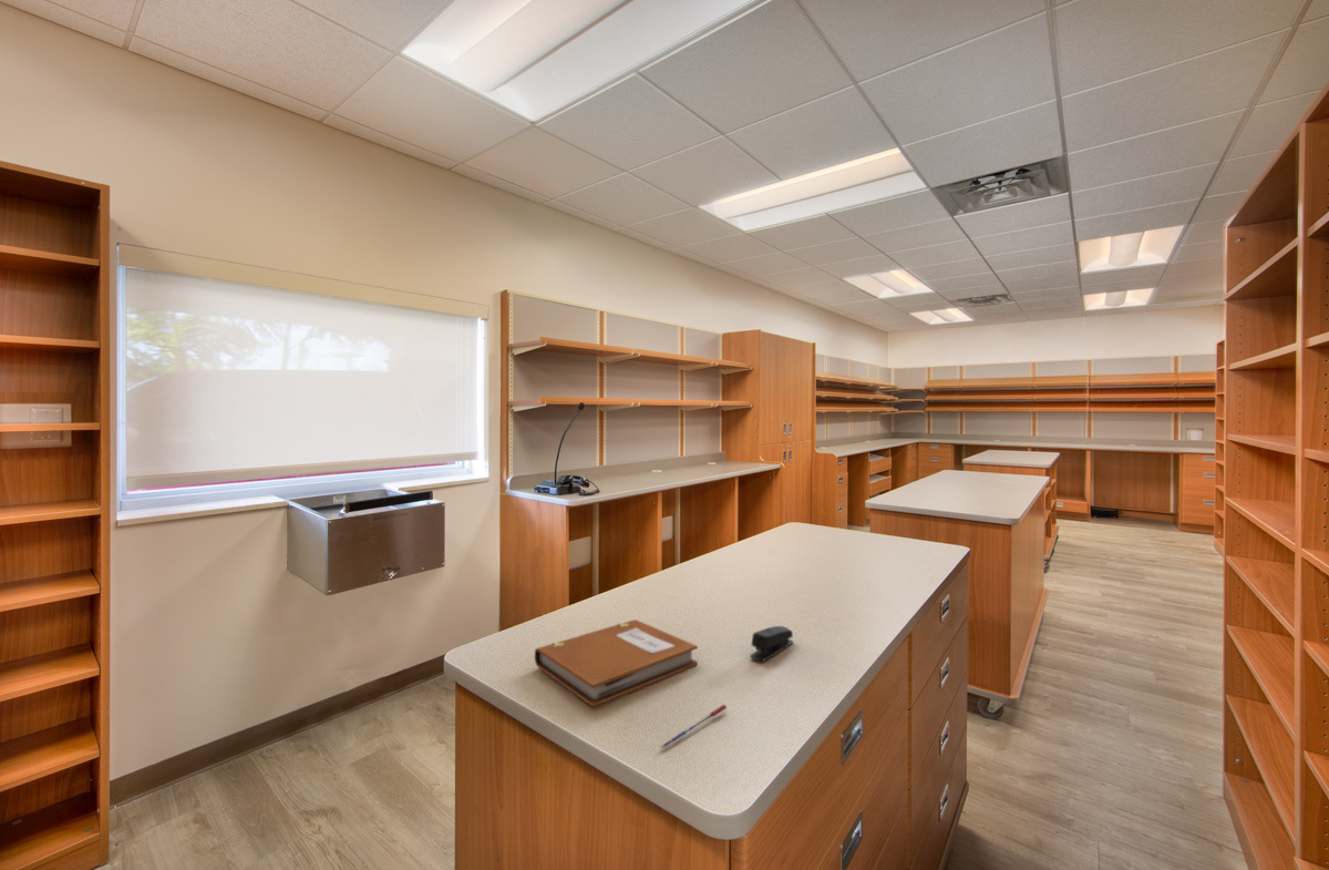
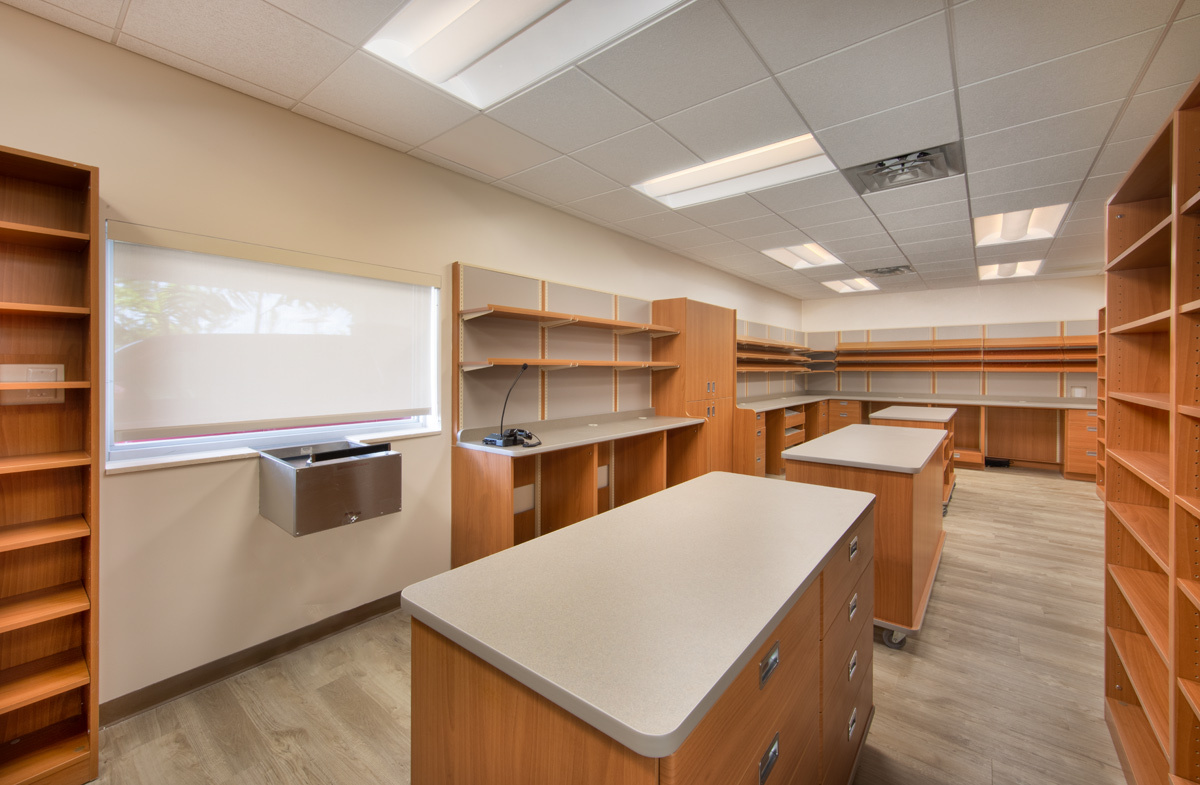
- notebook (618, 654)
- stapler (772, 637)
- pen (694, 725)
